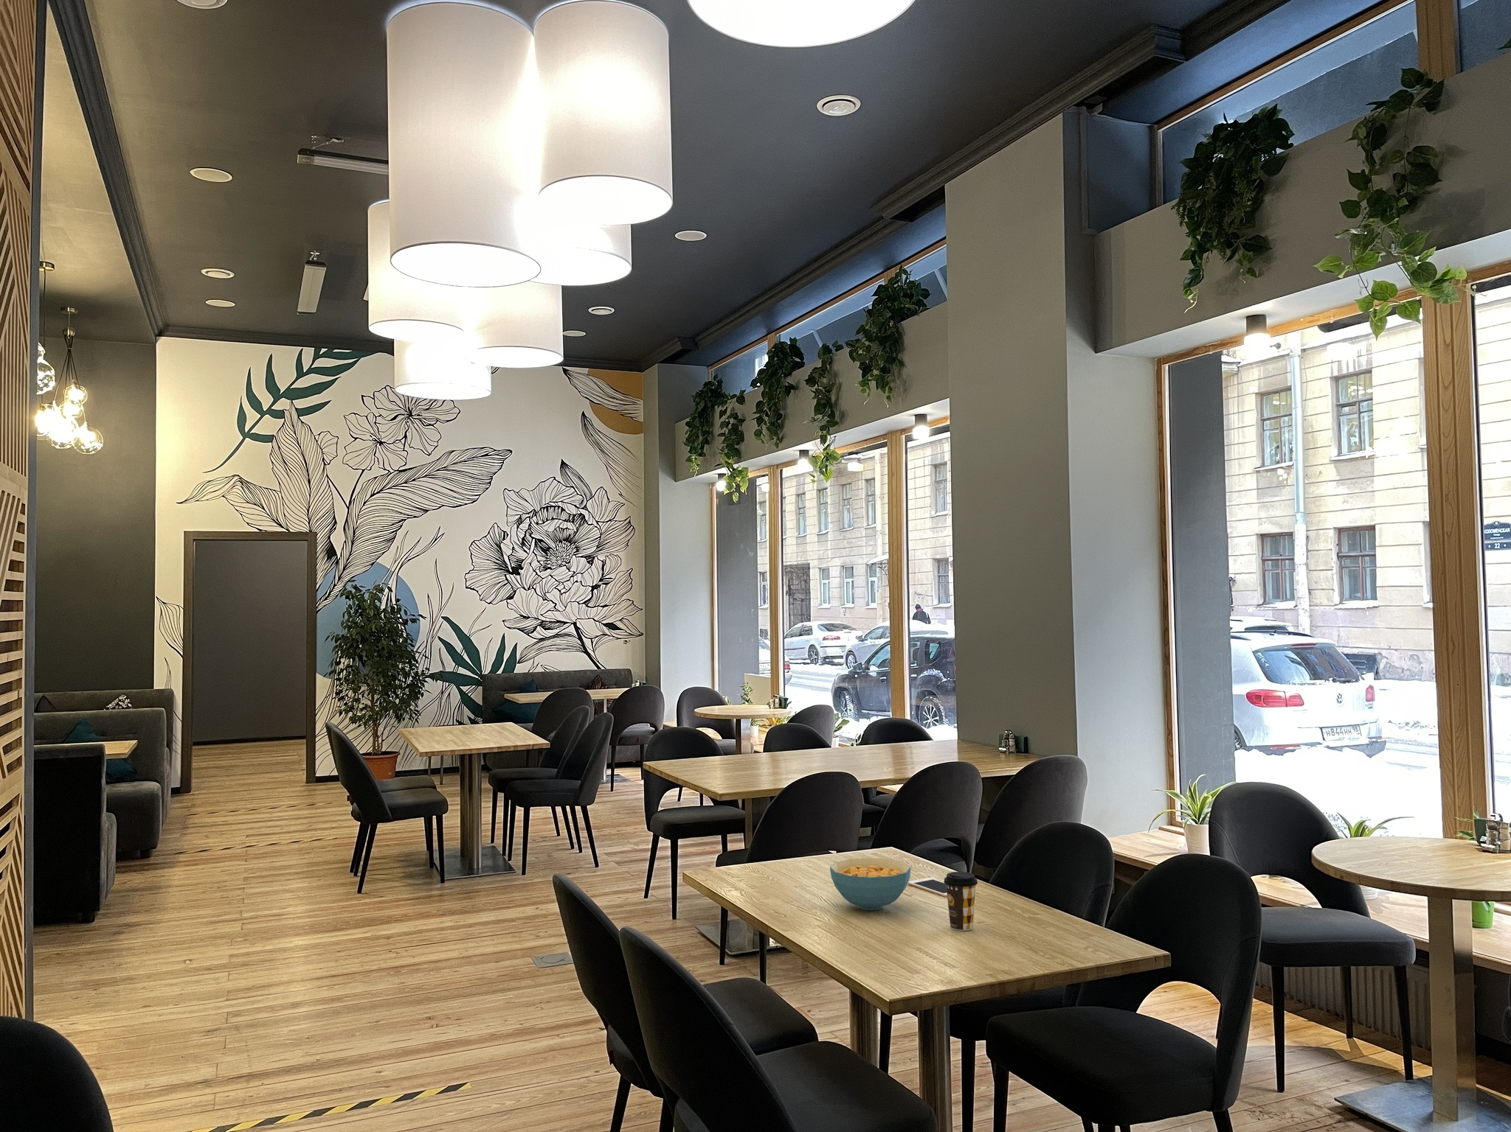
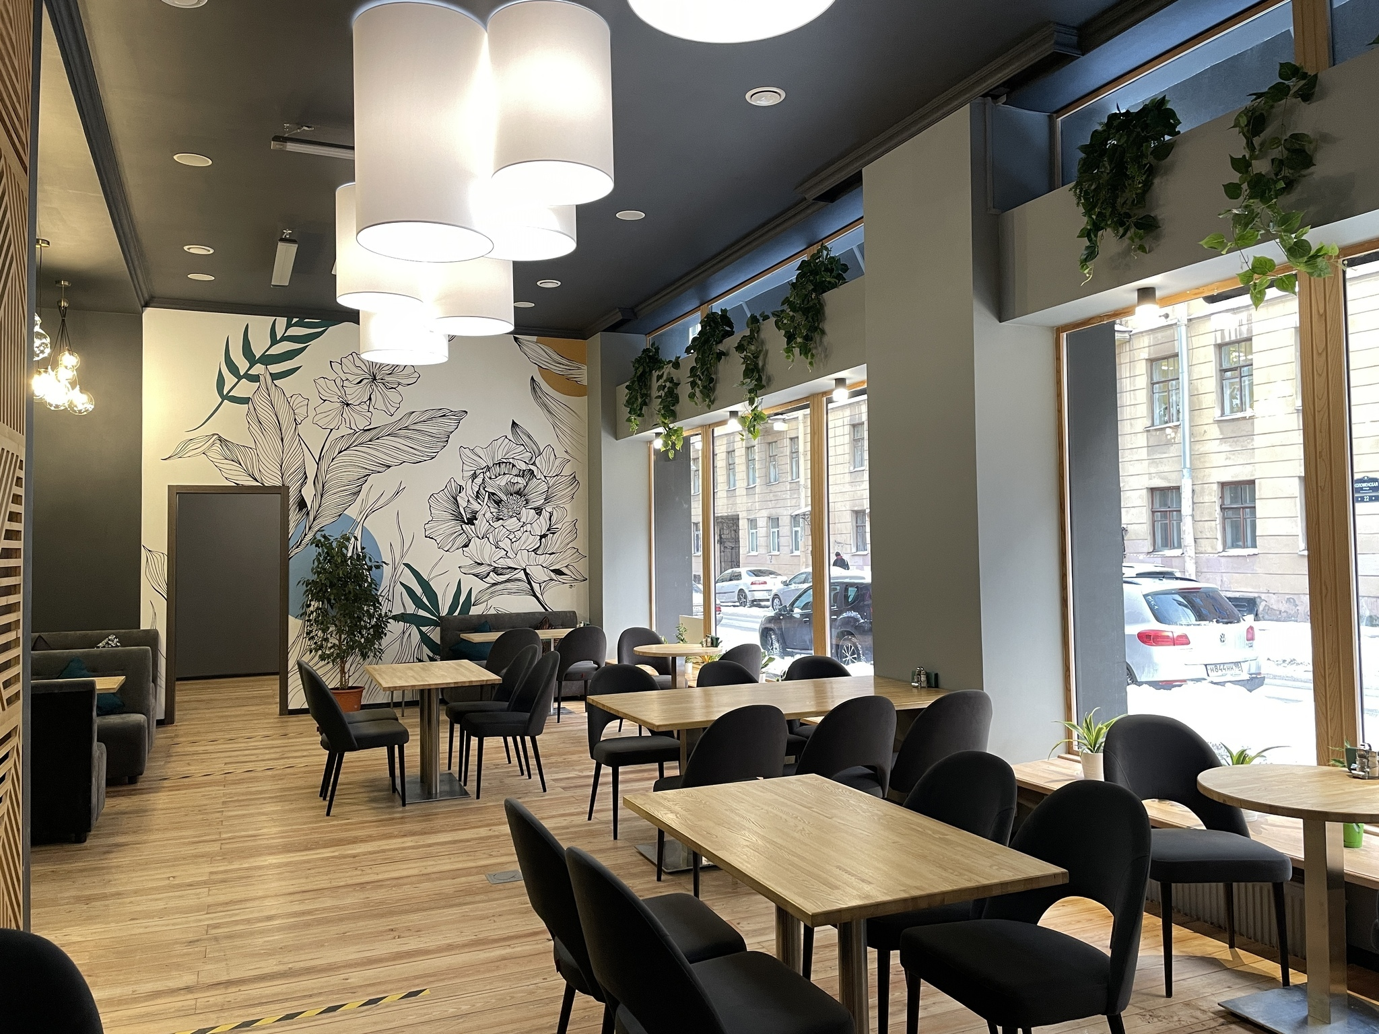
- coffee cup (960, 900)
- cell phone (938, 887)
- cereal bowl (870, 887)
